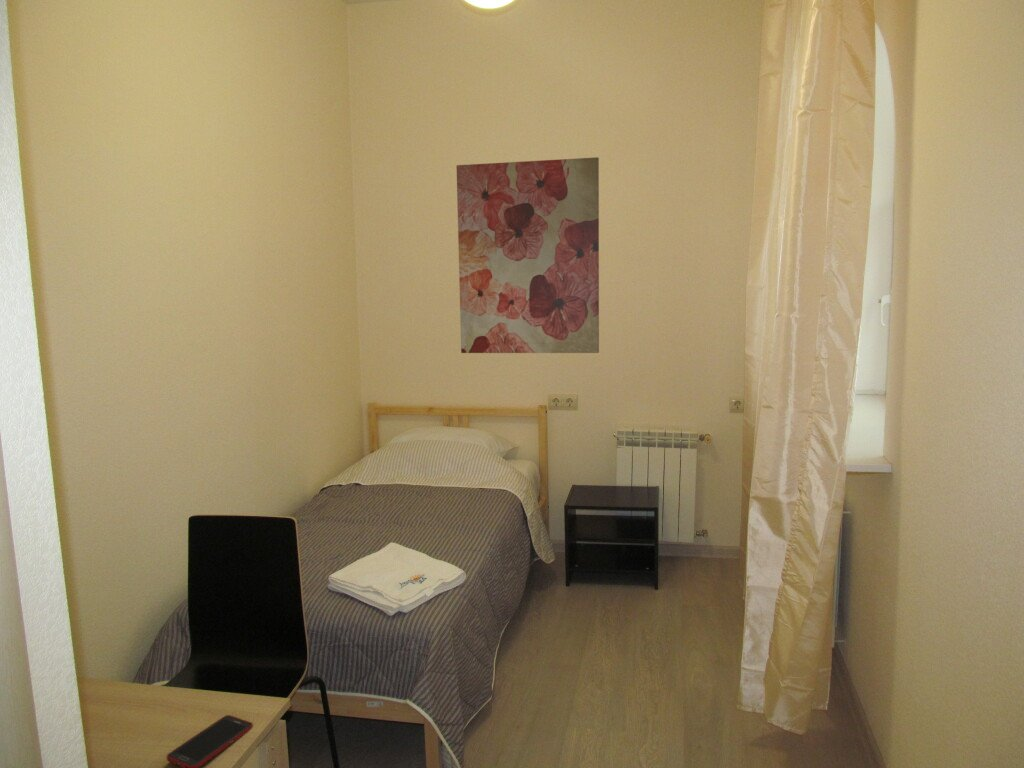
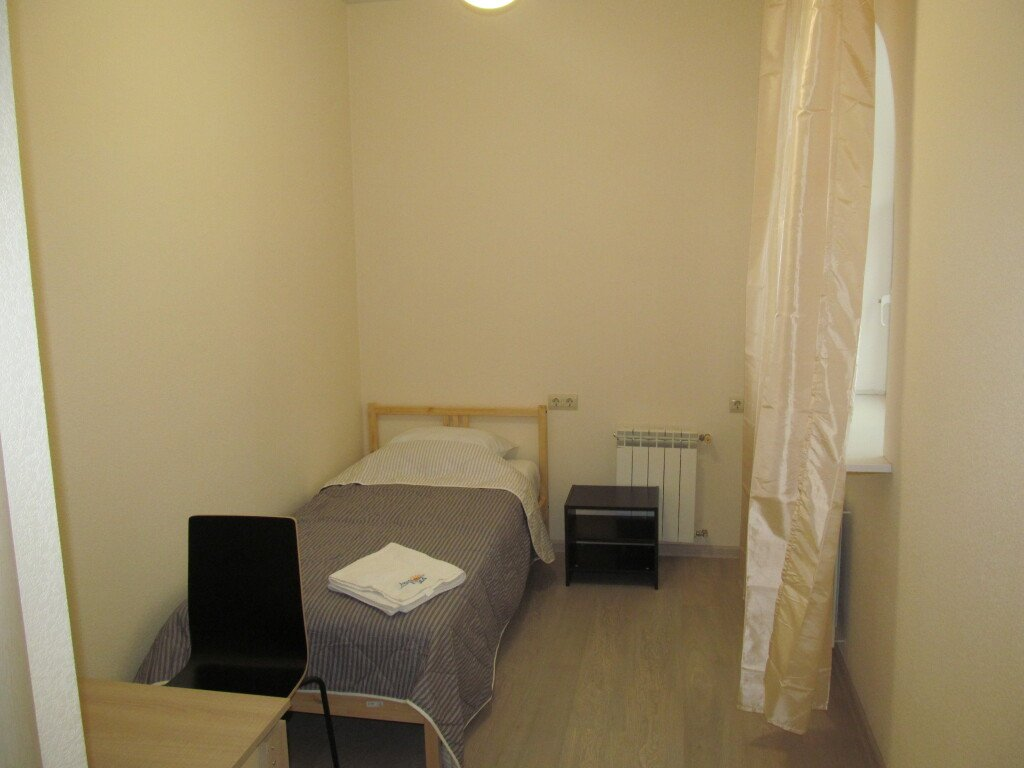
- cell phone (211, 741)
- wall art (527, 258)
